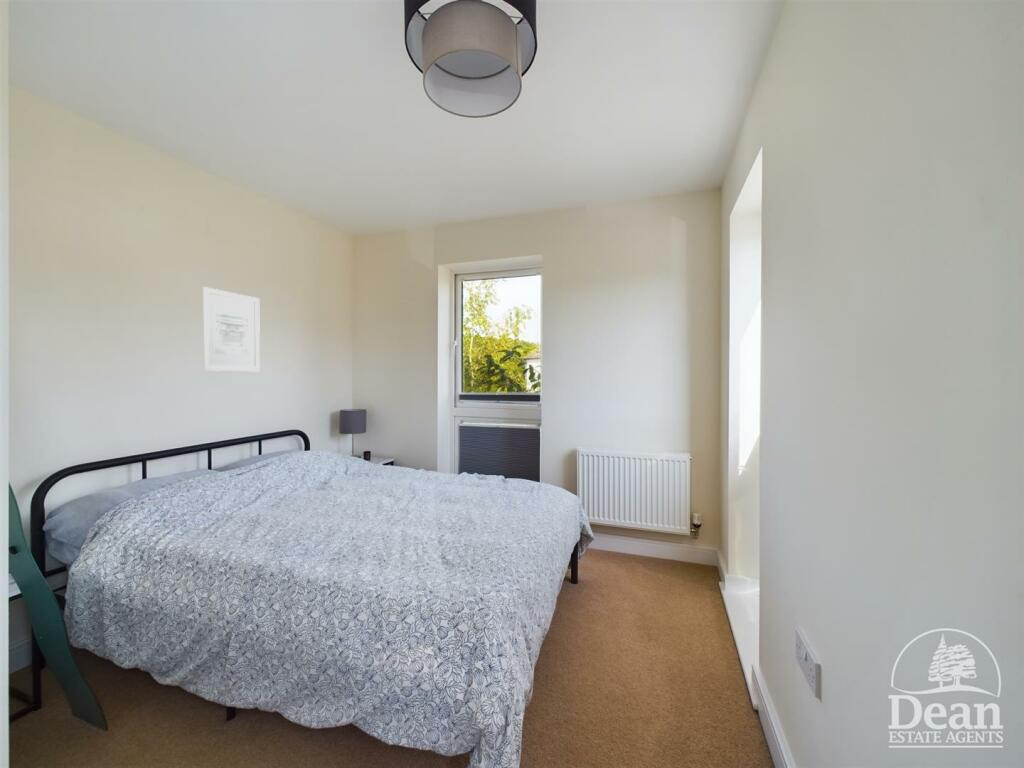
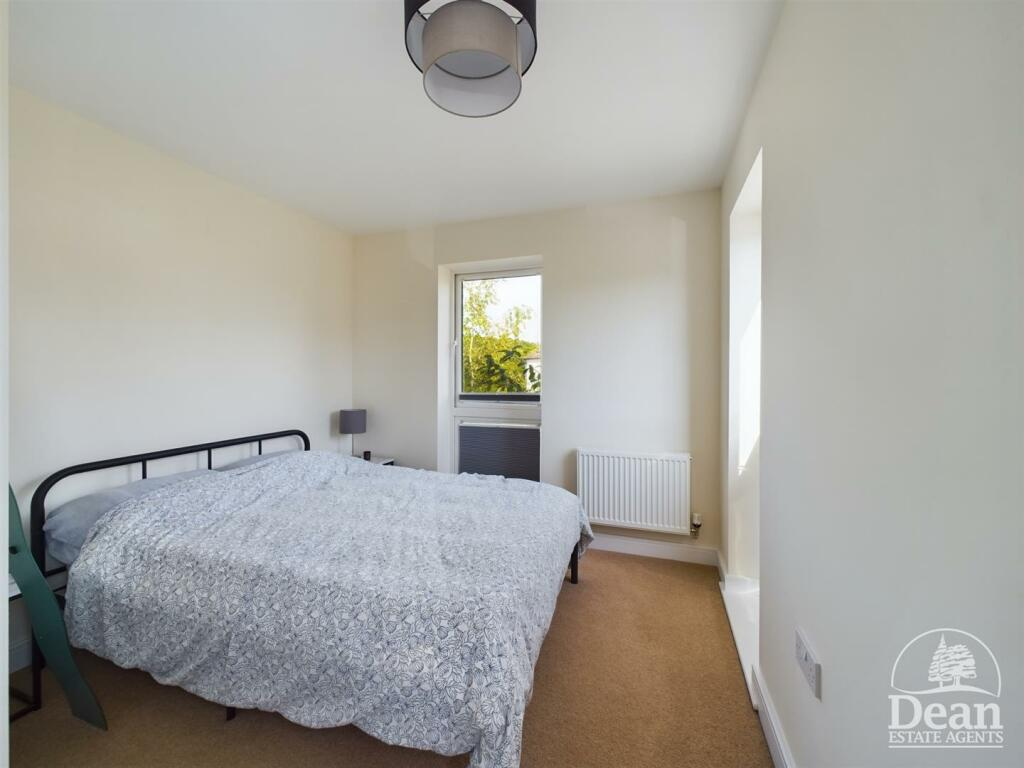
- wall art (232, 331)
